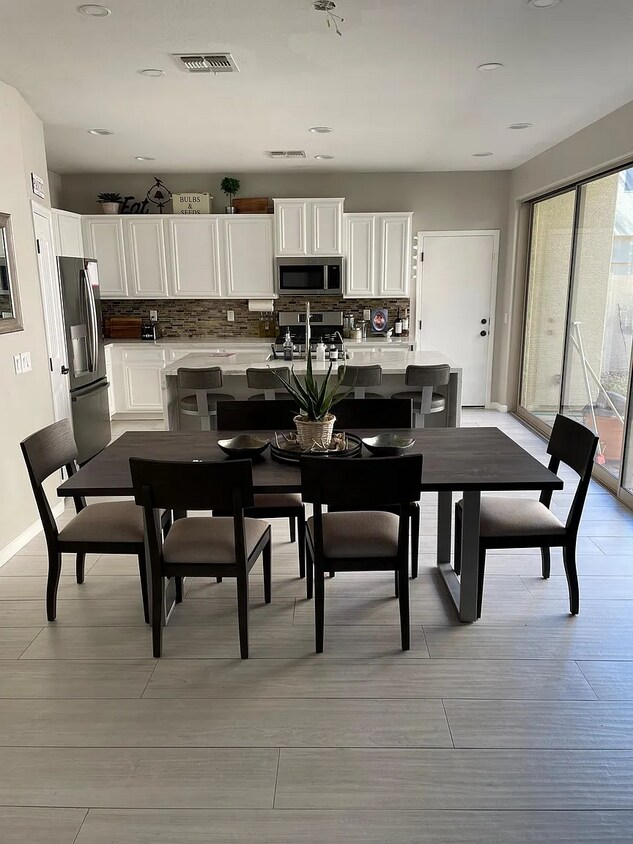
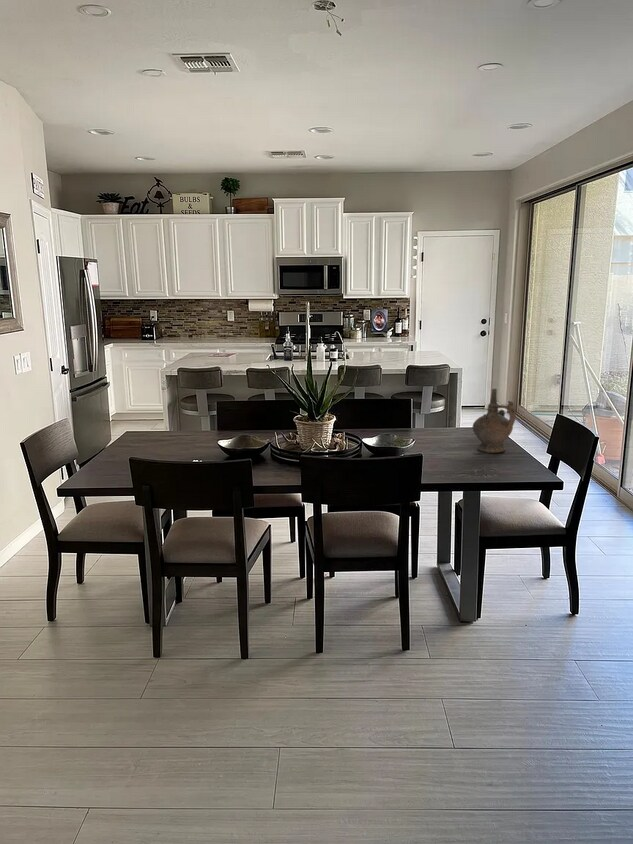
+ ceremonial vessel (495, 419)
